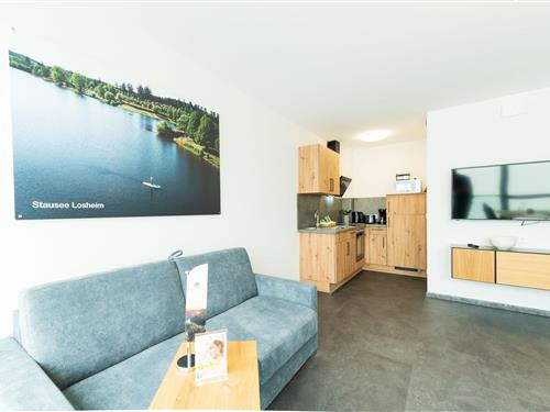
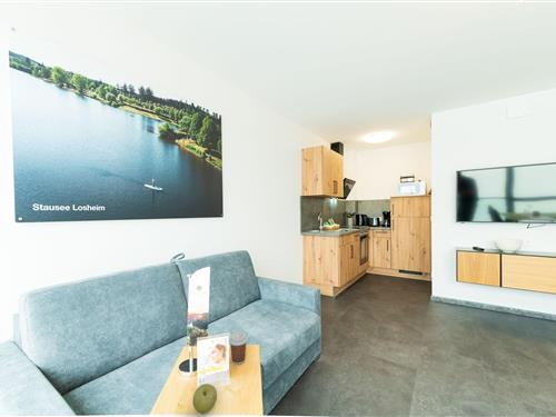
+ apple (205, 398)
+ coffee cup (238, 347)
